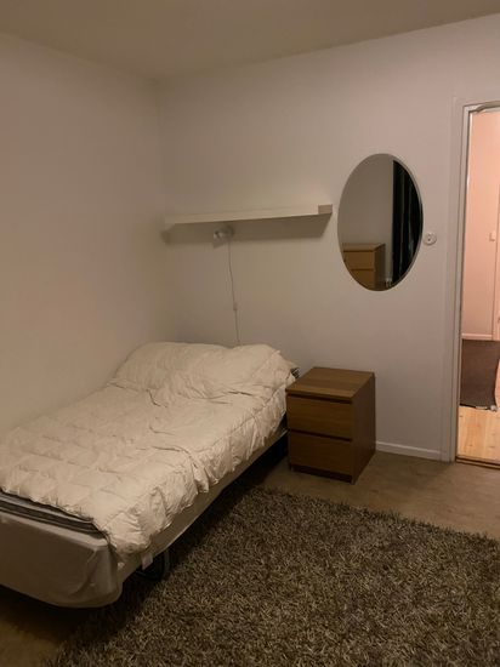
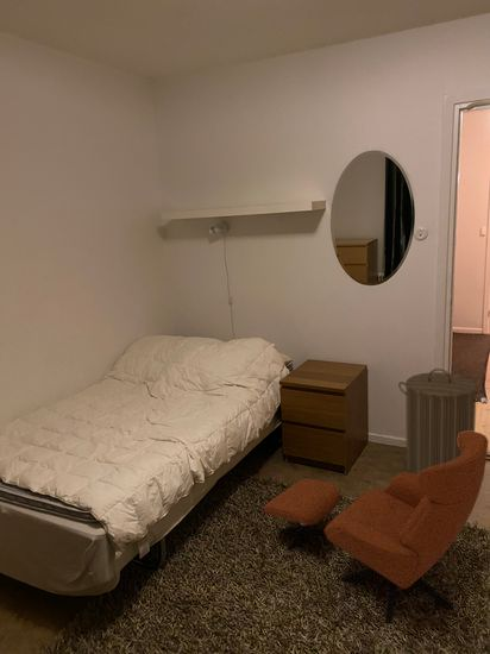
+ laundry hamper (439, 420)
+ armchair (363, 496)
